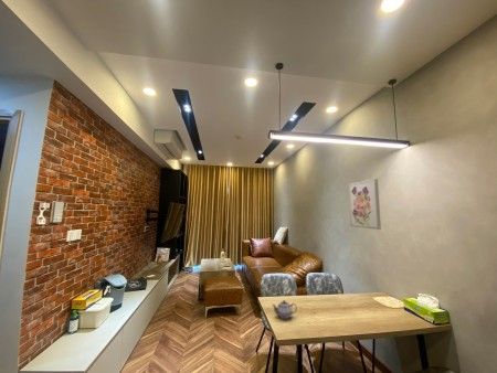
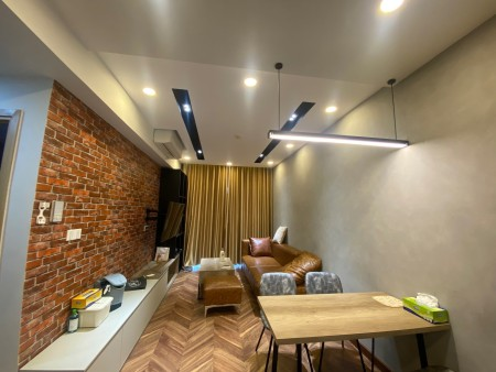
- teapot (284, 308)
- wall art (362, 204)
